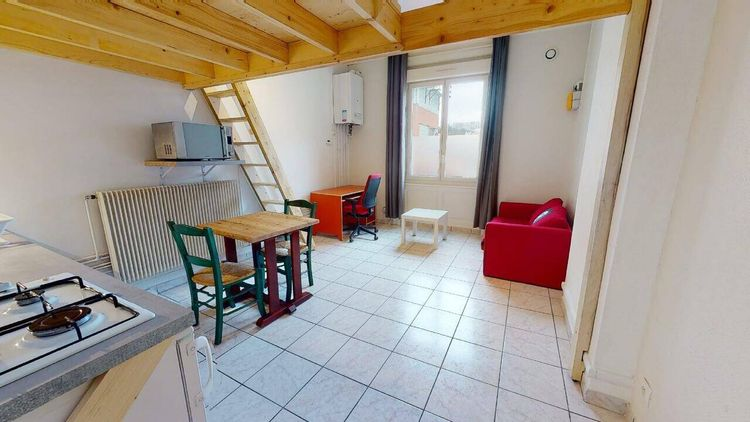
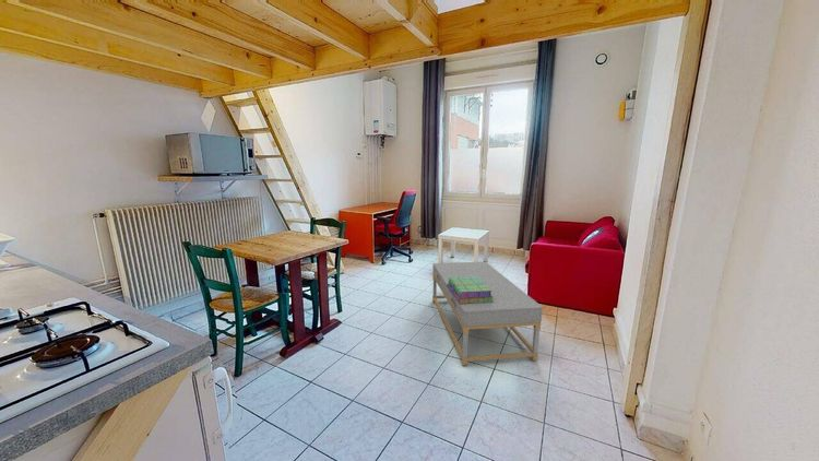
+ stack of books (468, 288)
+ coffee table (475, 304)
